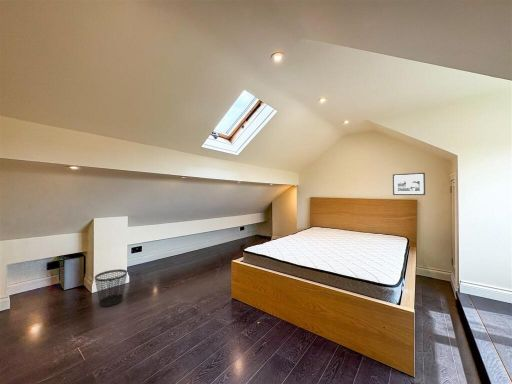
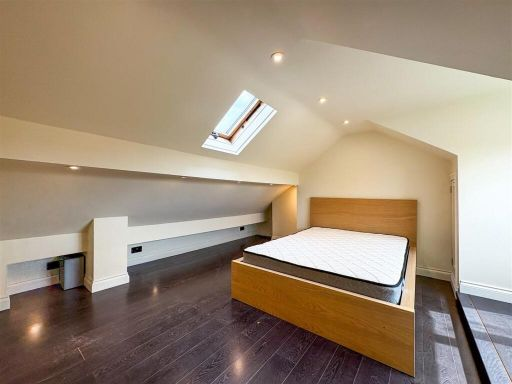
- picture frame (408, 184)
- wastebasket (111, 288)
